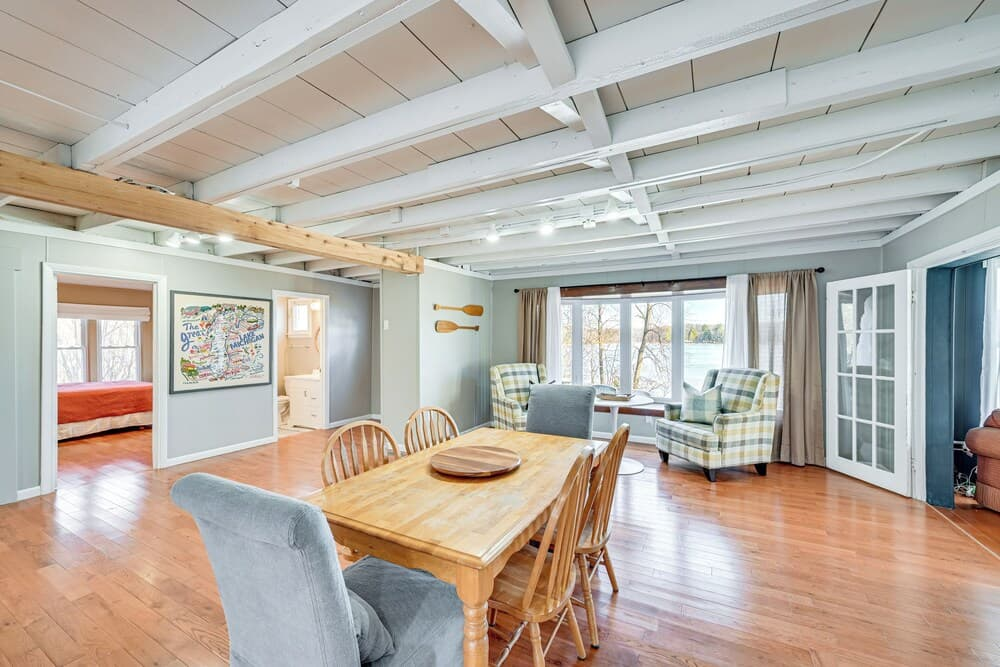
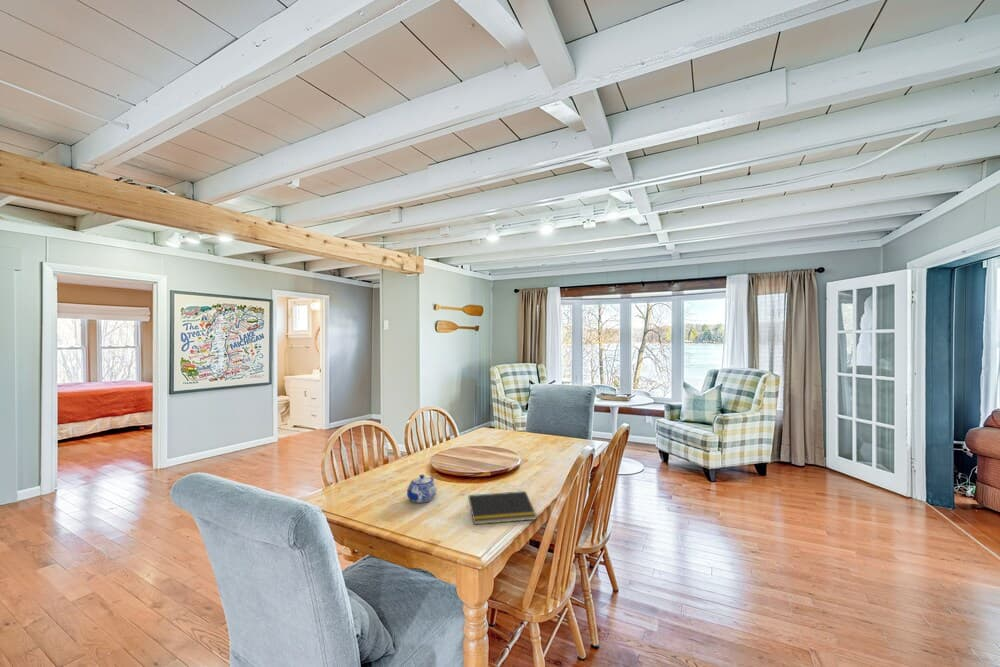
+ teapot (420, 487)
+ notepad (501, 506)
